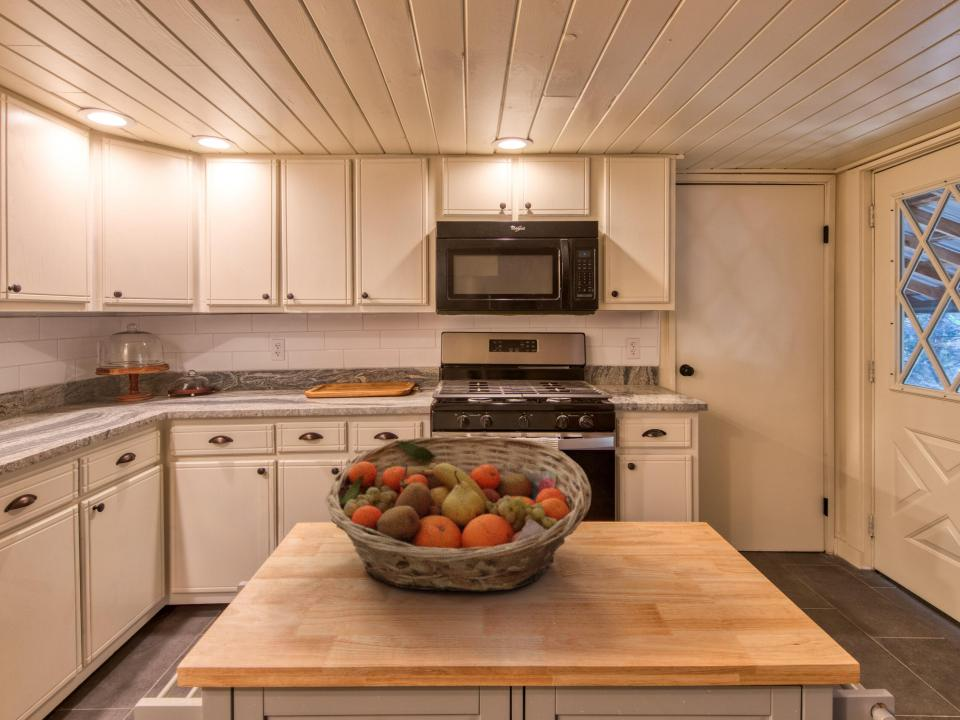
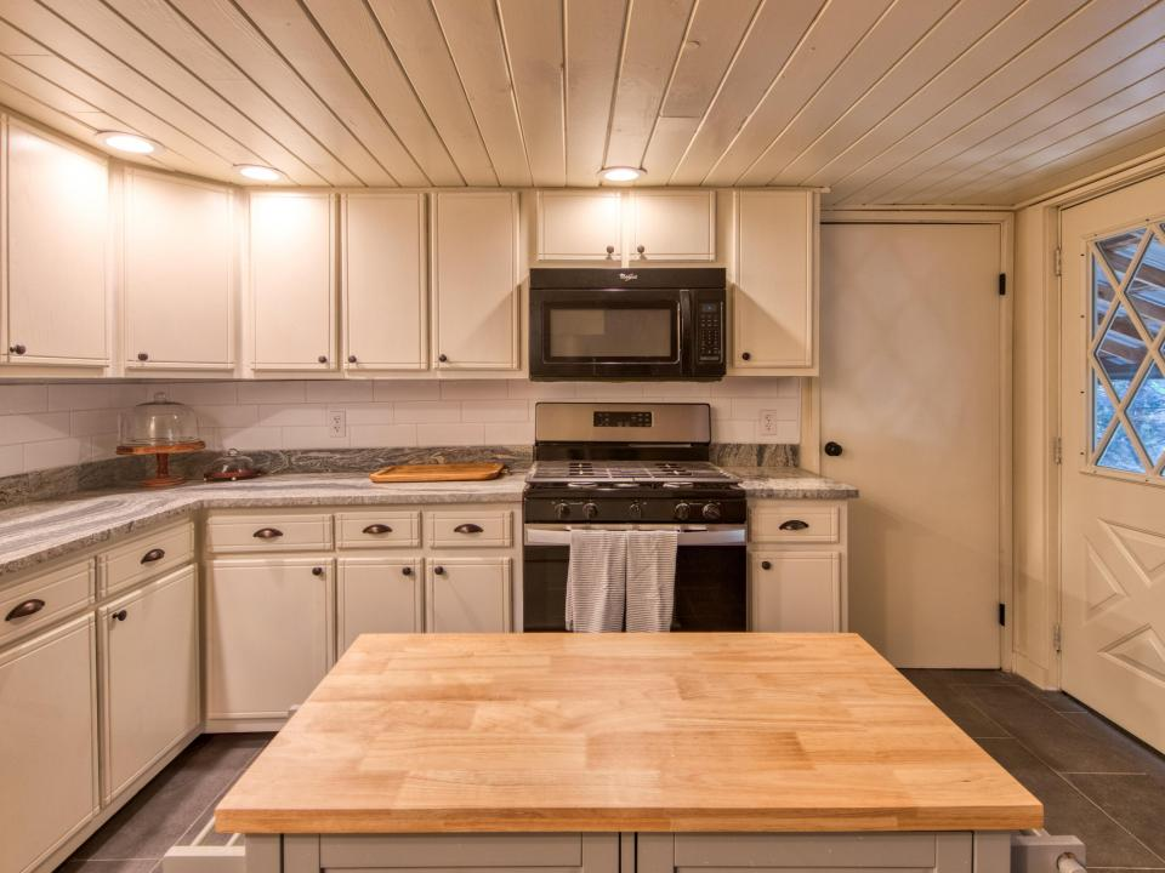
- fruit basket (458, 503)
